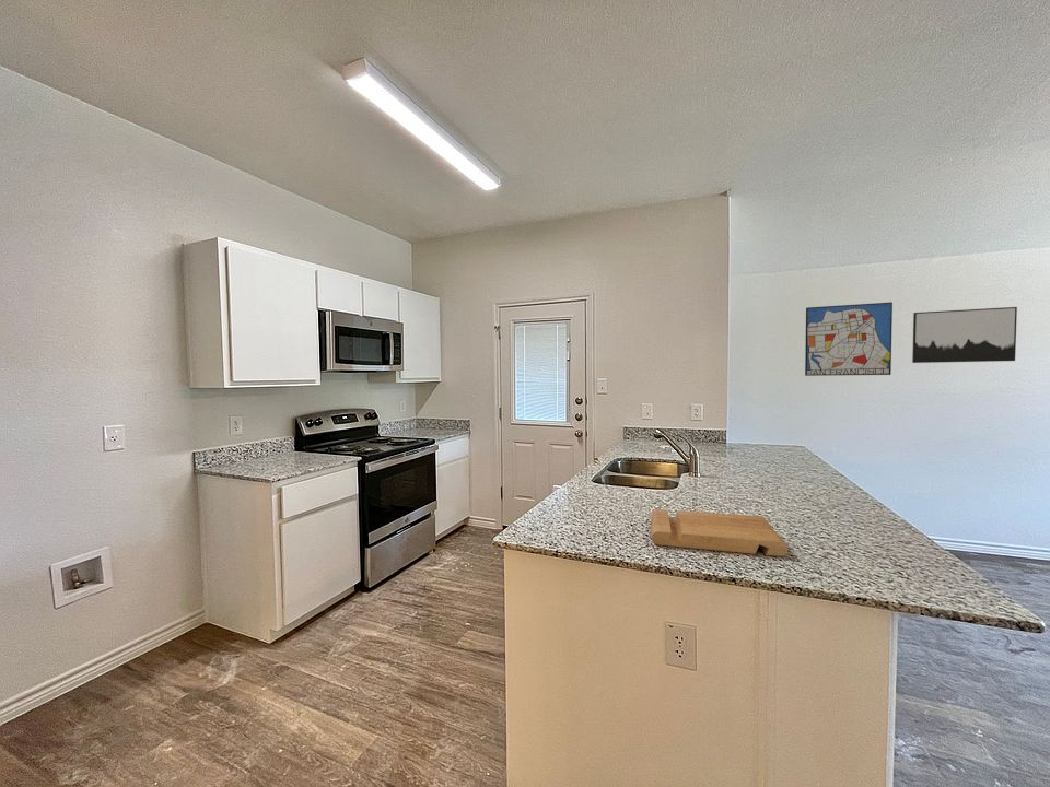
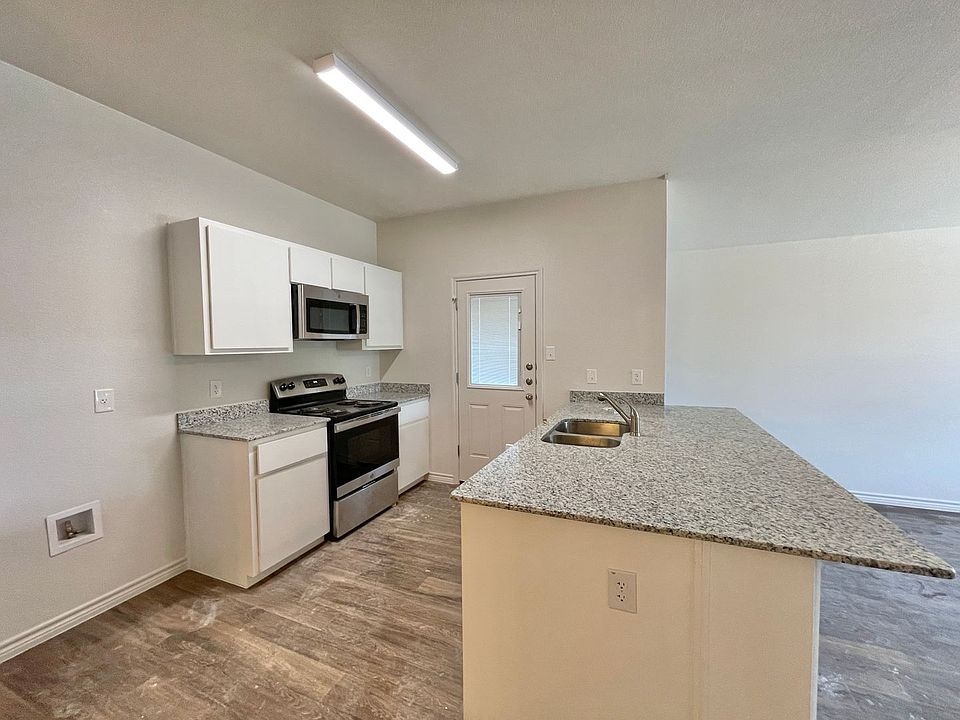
- wall art (847, 340)
- cutting board (711, 529)
- wall art (962, 336)
